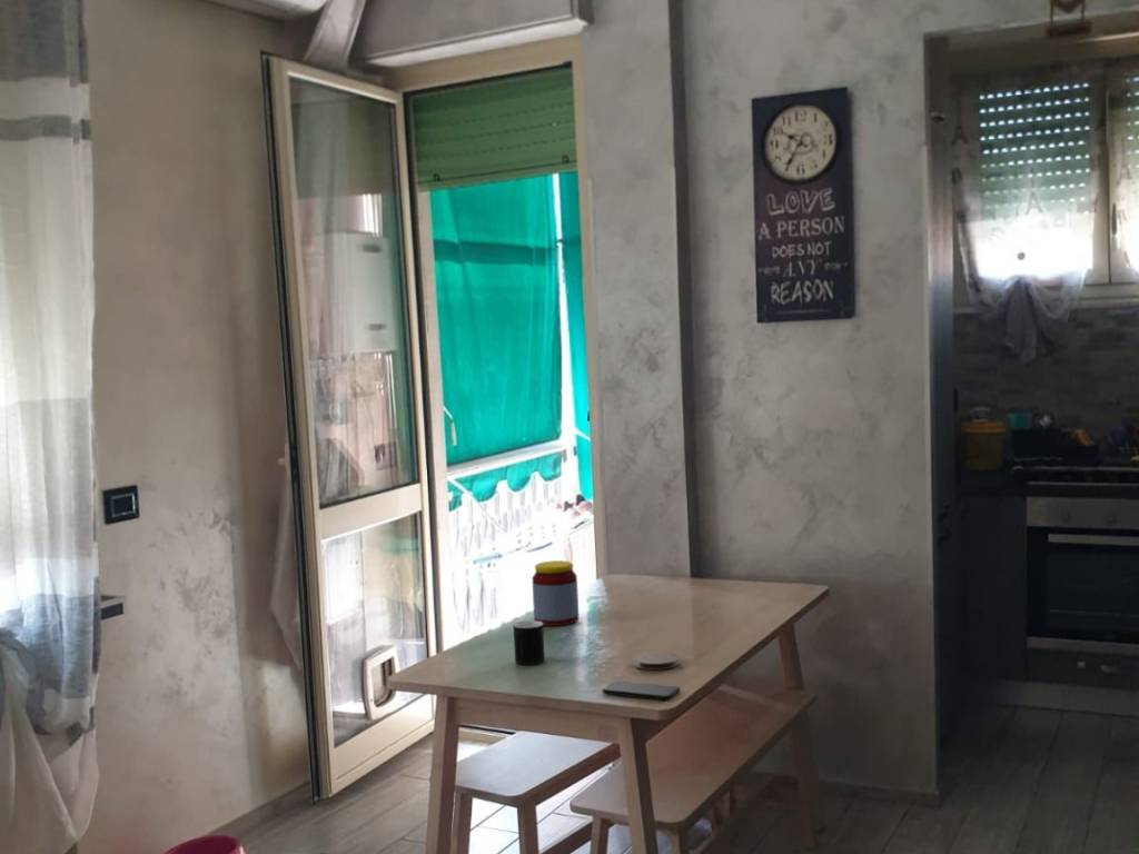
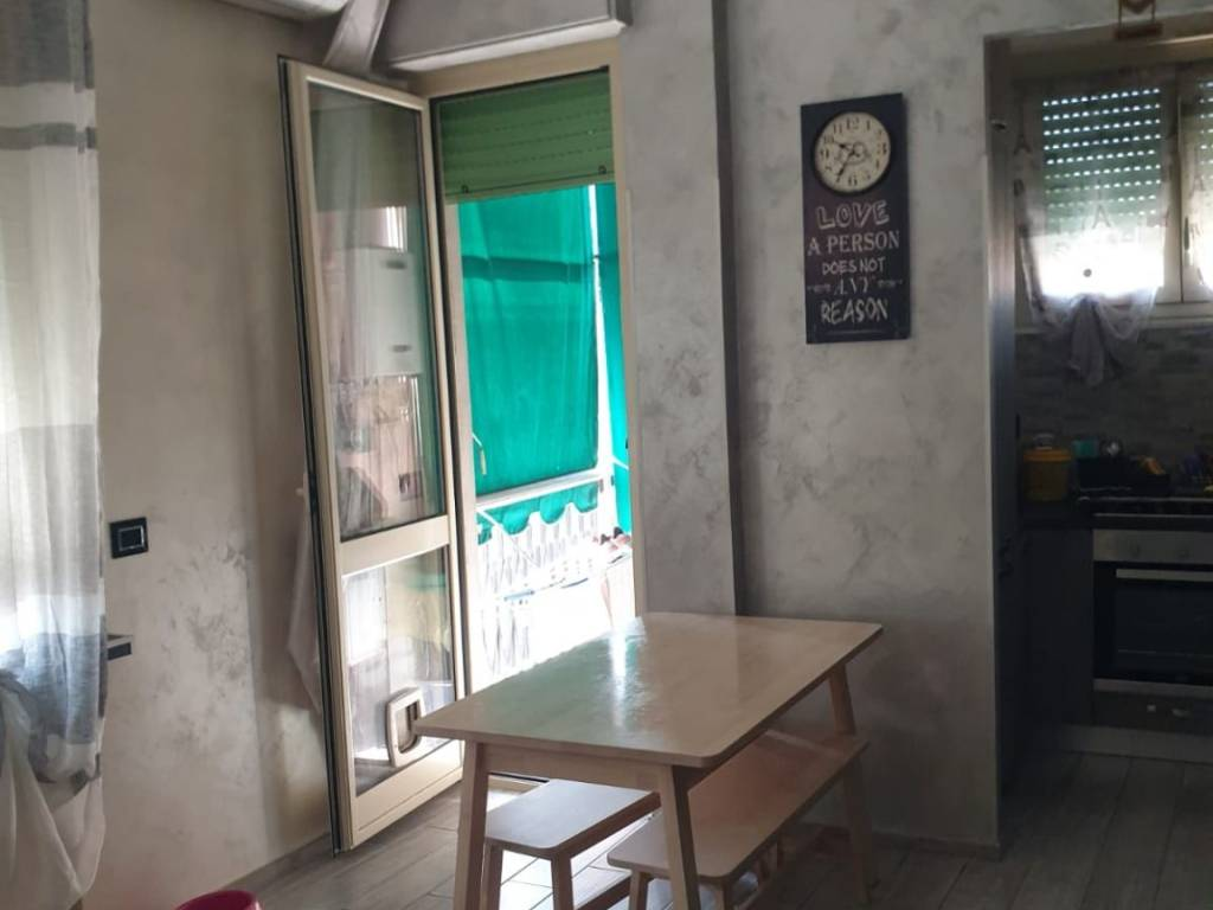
- coaster (656, 659)
- cup (525, 644)
- jar (555, 592)
- smartphone (641, 689)
